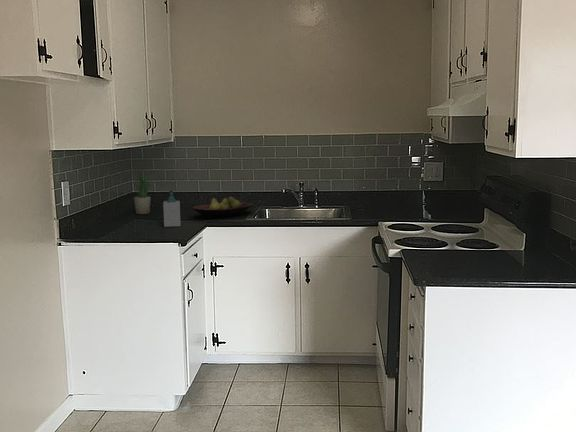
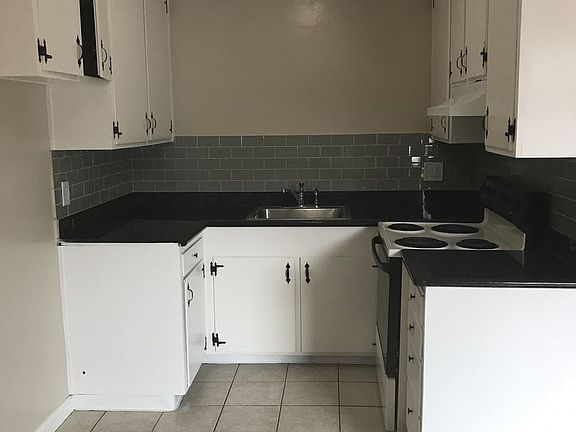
- potted plant (143, 190)
- soap bottle (171, 207)
- fruit bowl (223, 206)
